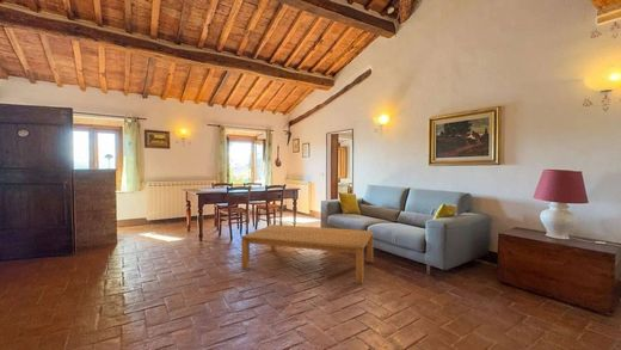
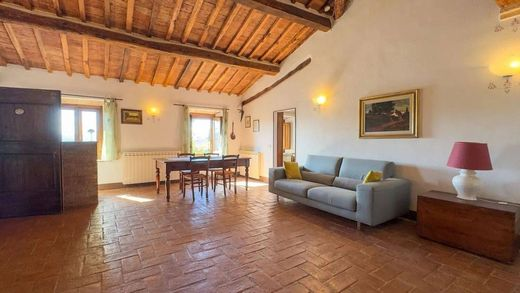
- coffee table (310, 248)
